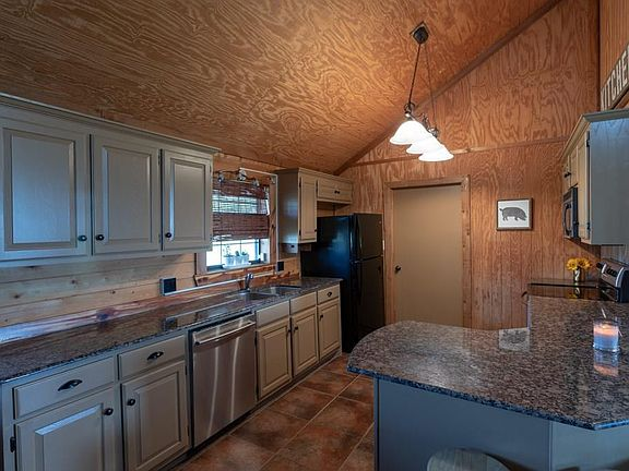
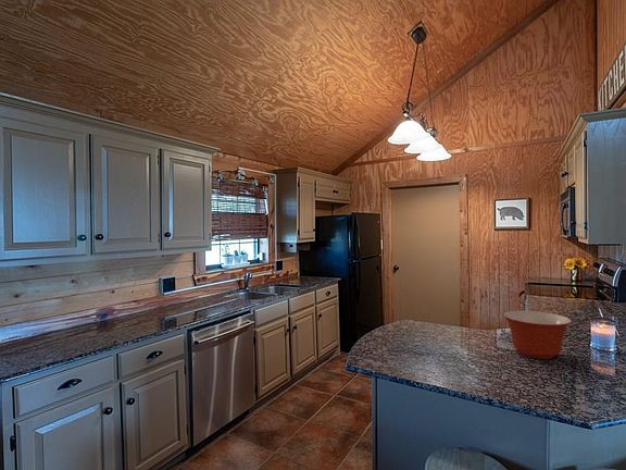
+ mixing bowl (536, 335)
